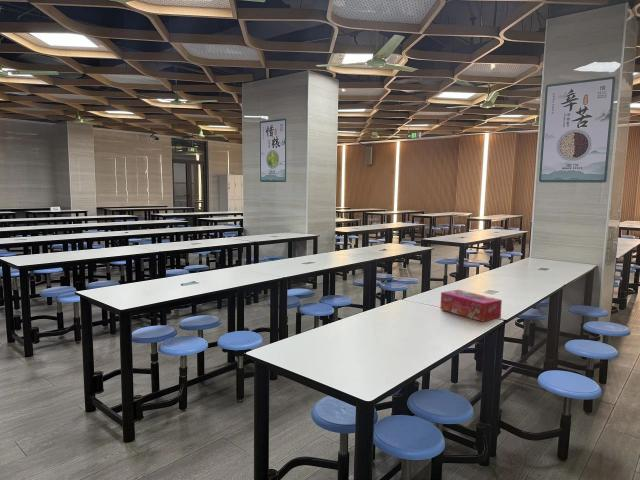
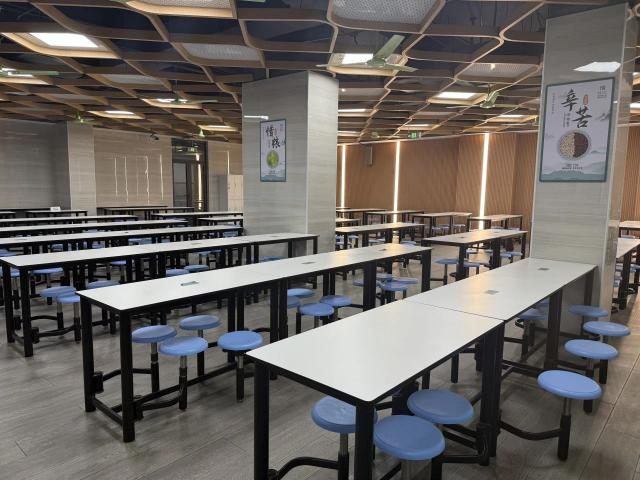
- tissue box (469, 304)
